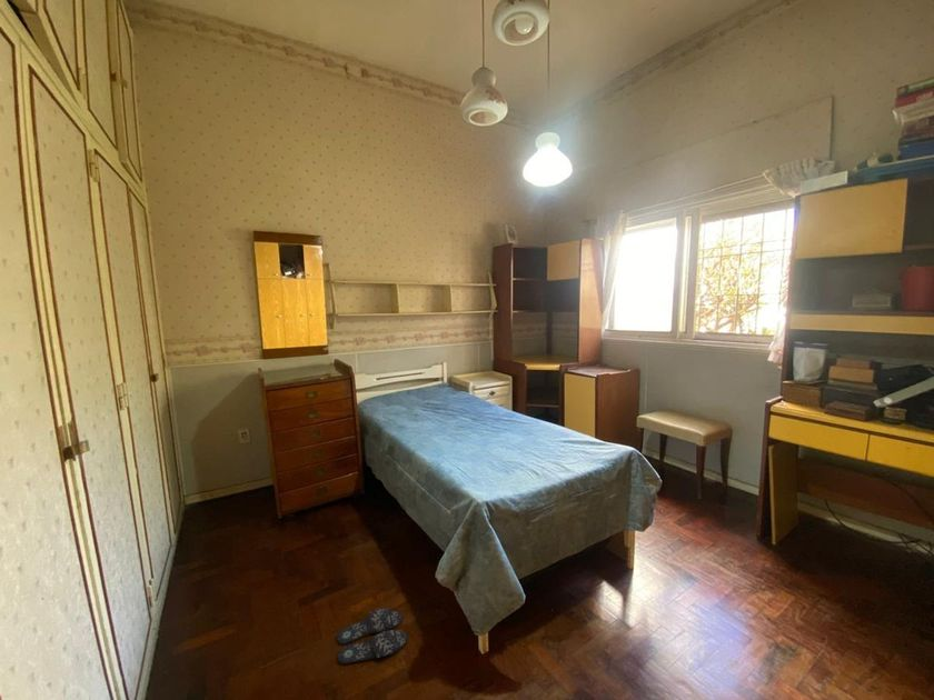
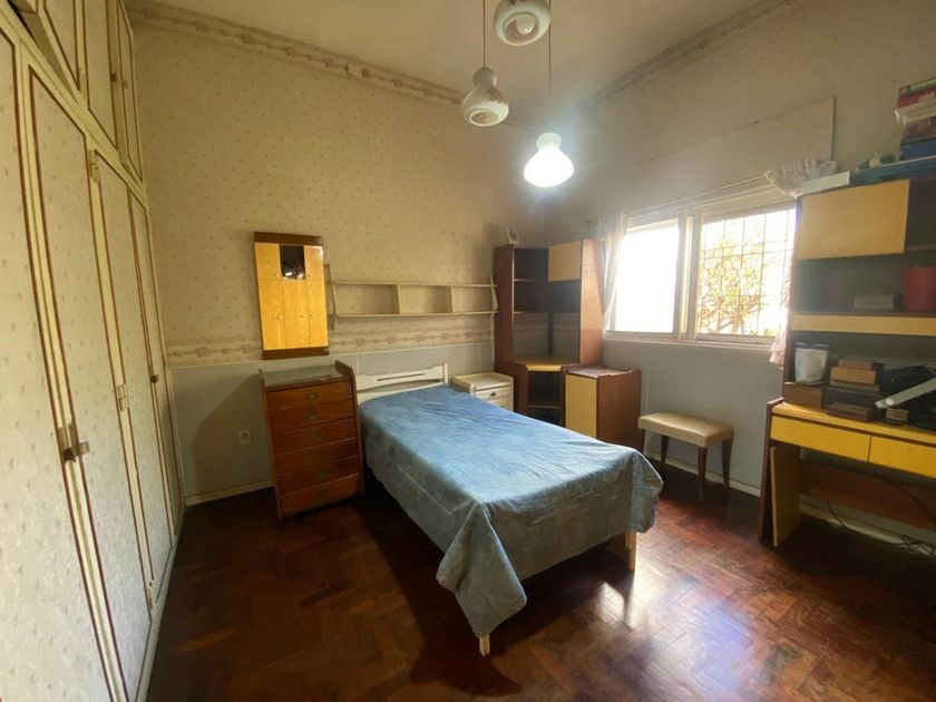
- slippers (371, 632)
